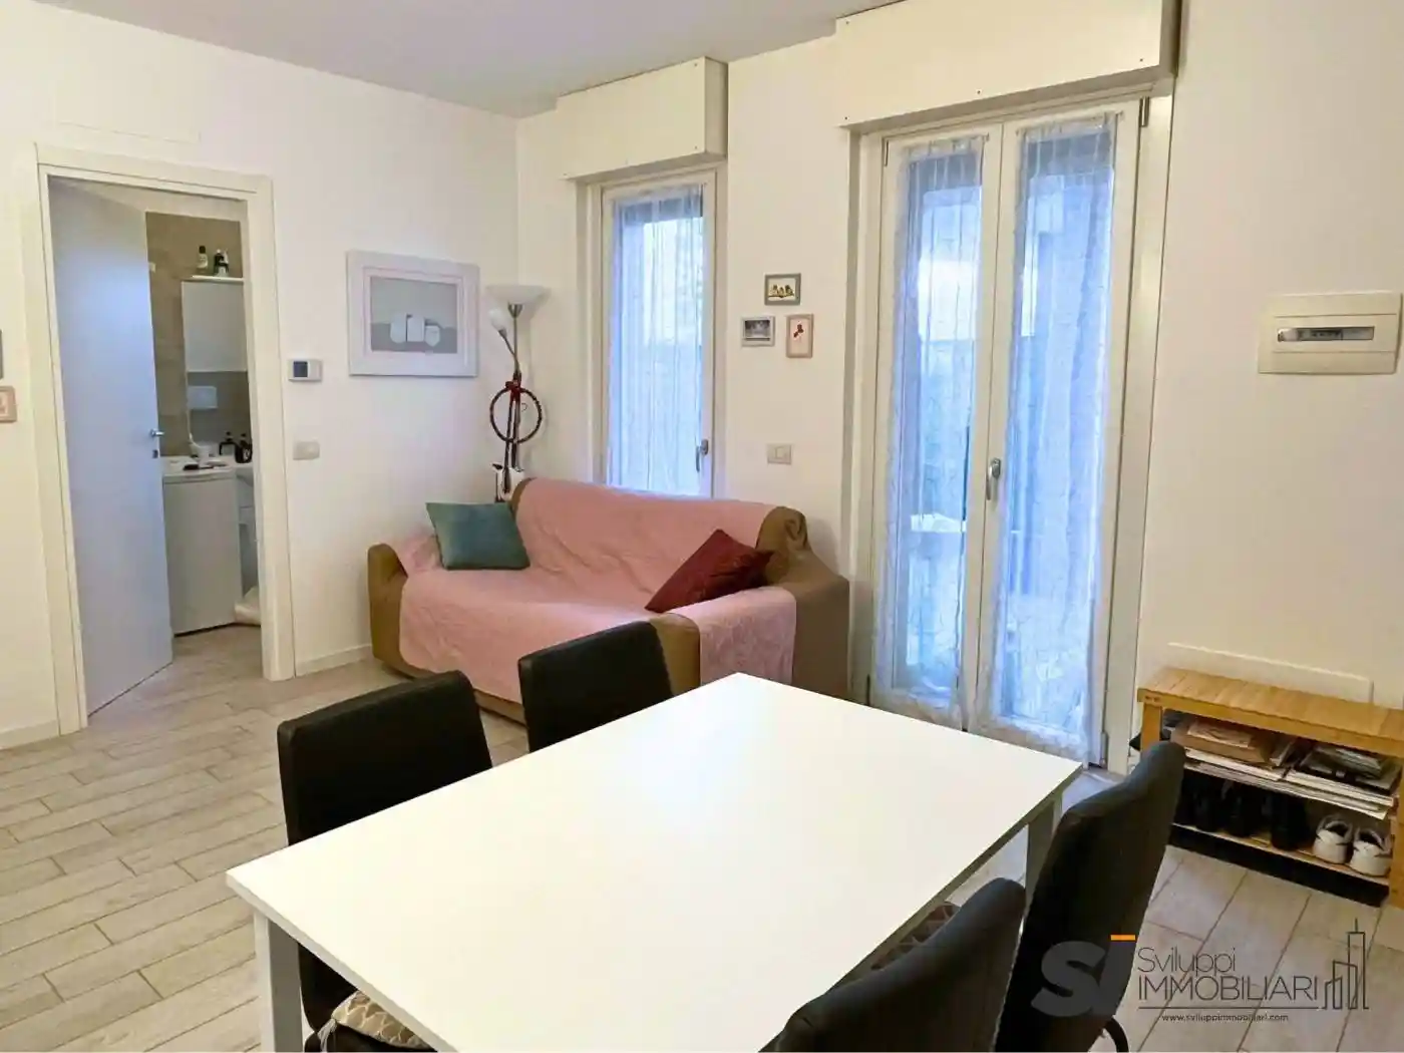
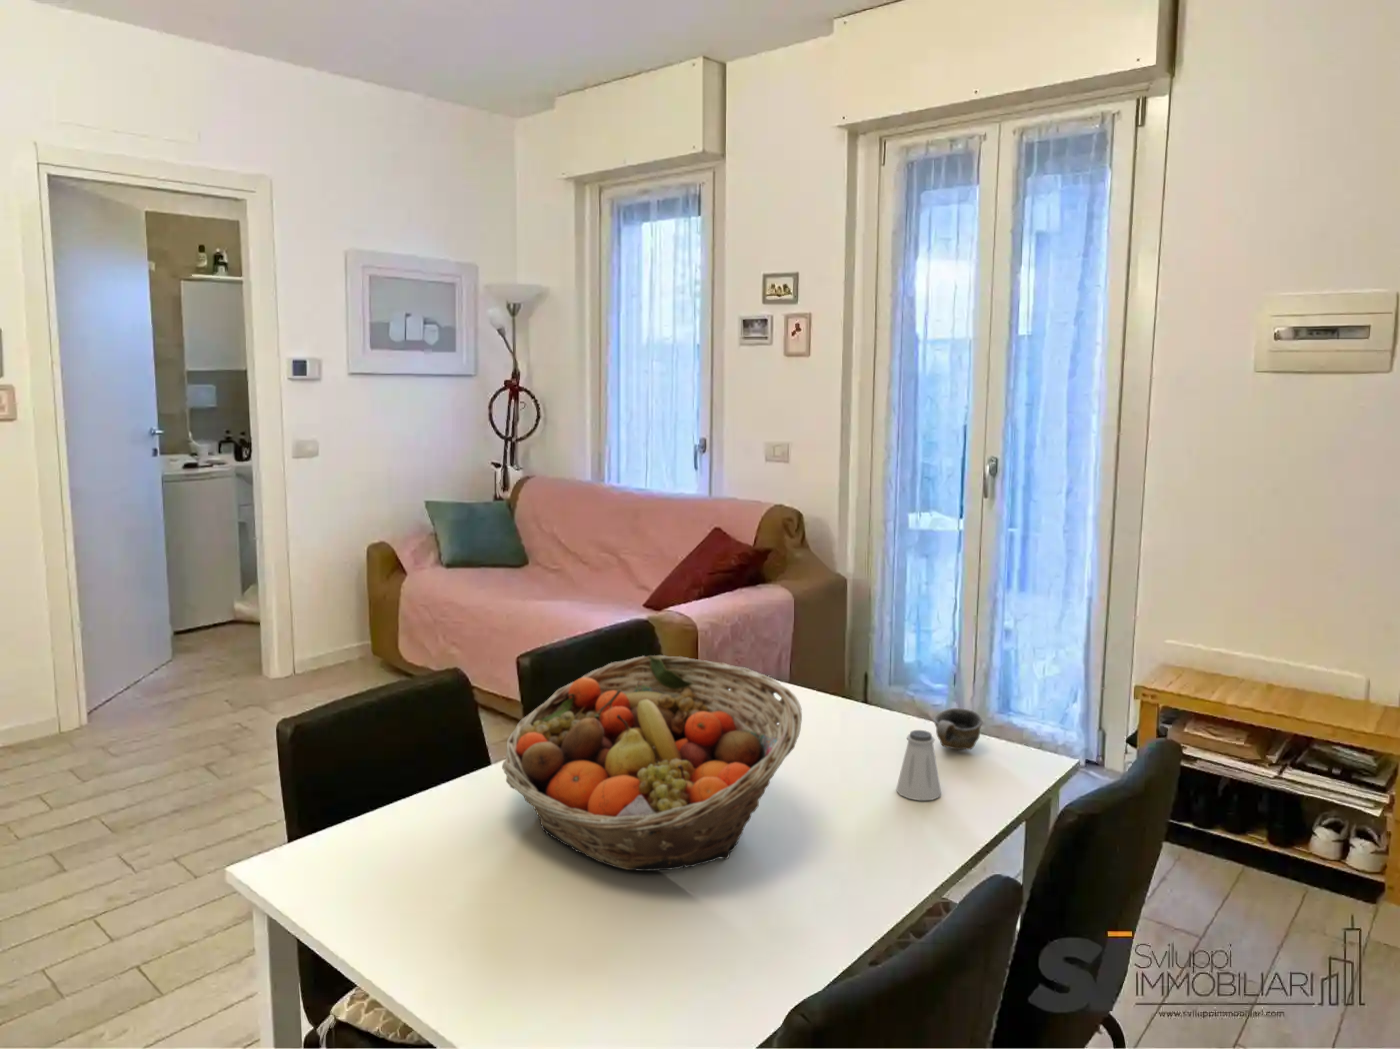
+ fruit basket (649, 754)
+ cup (954, 732)
+ saltshaker (919, 763)
